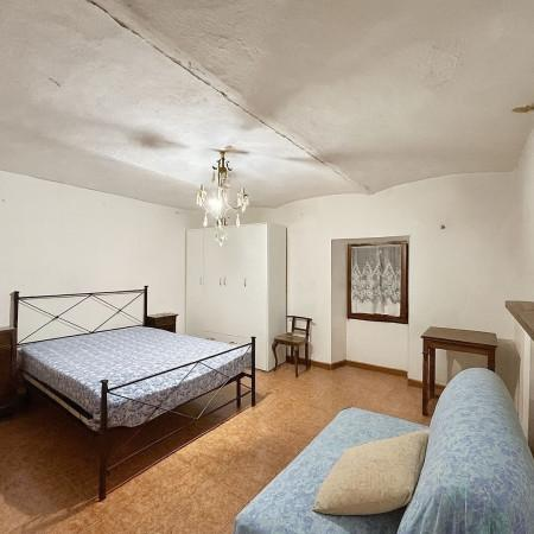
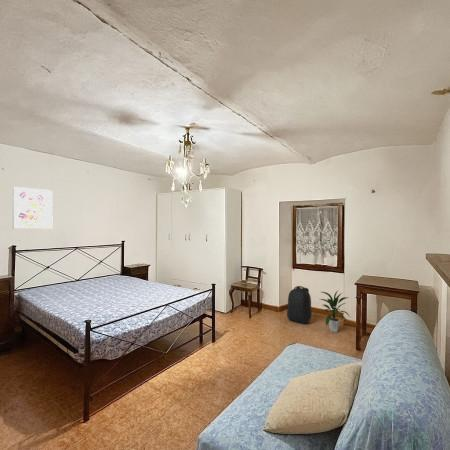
+ indoor plant (333, 309)
+ wall art (33, 208)
+ backpack (299, 303)
